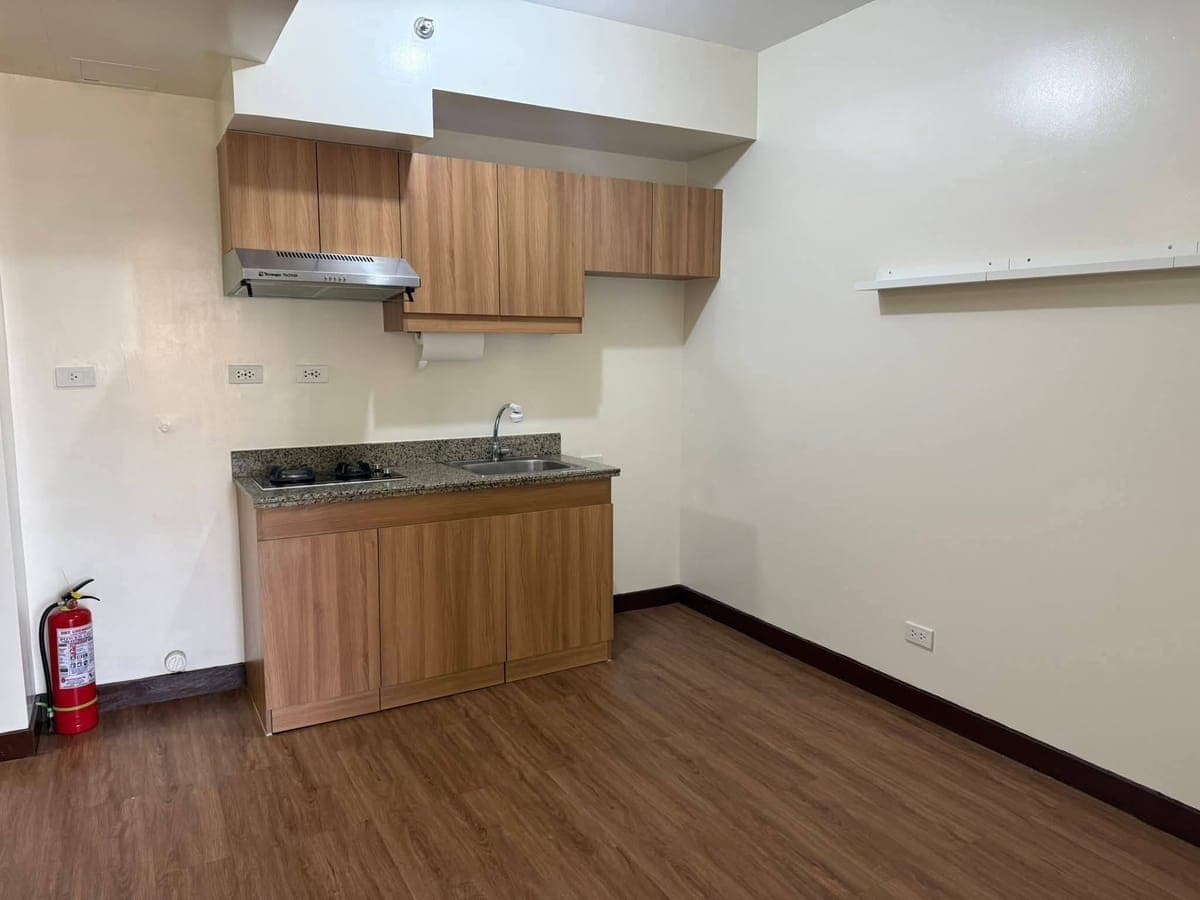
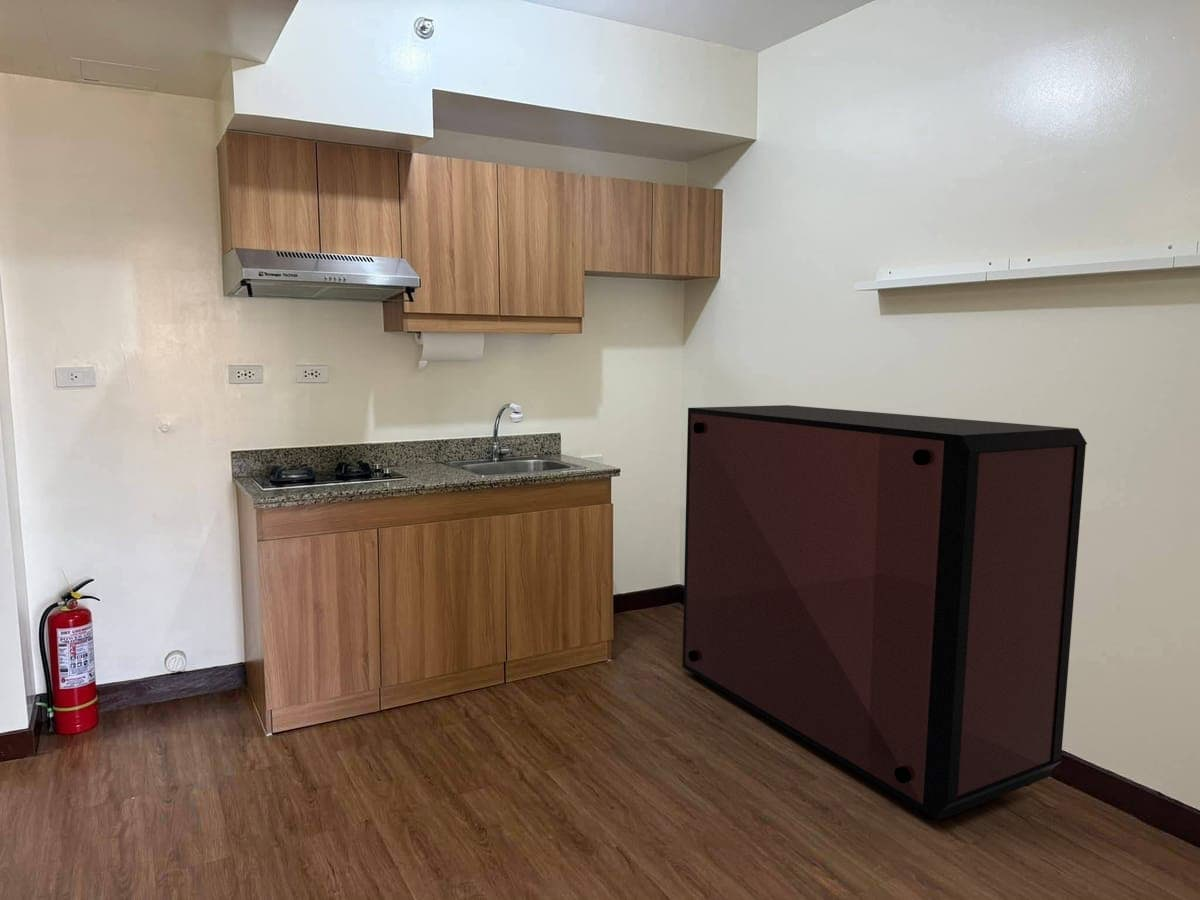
+ storage cabinet (847, 573)
